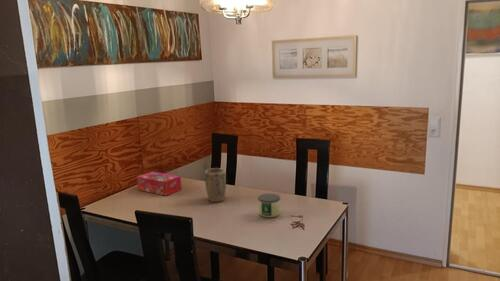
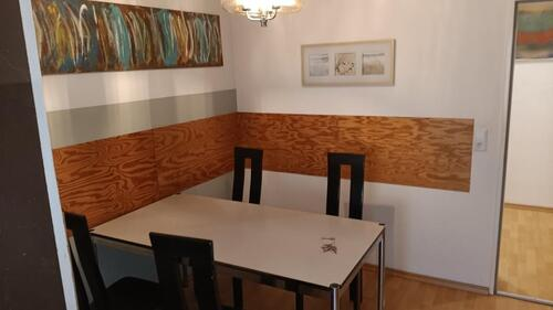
- tissue box (159, 183)
- candle (269, 205)
- plant pot (215, 185)
